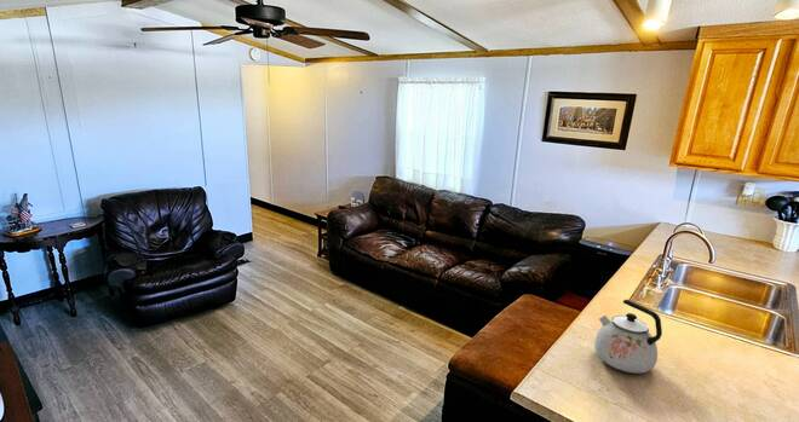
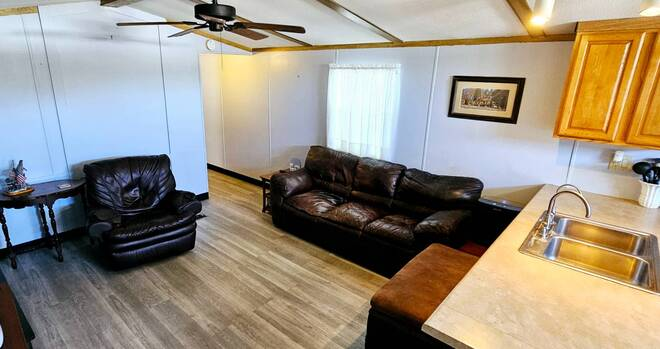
- kettle (627, 333)
